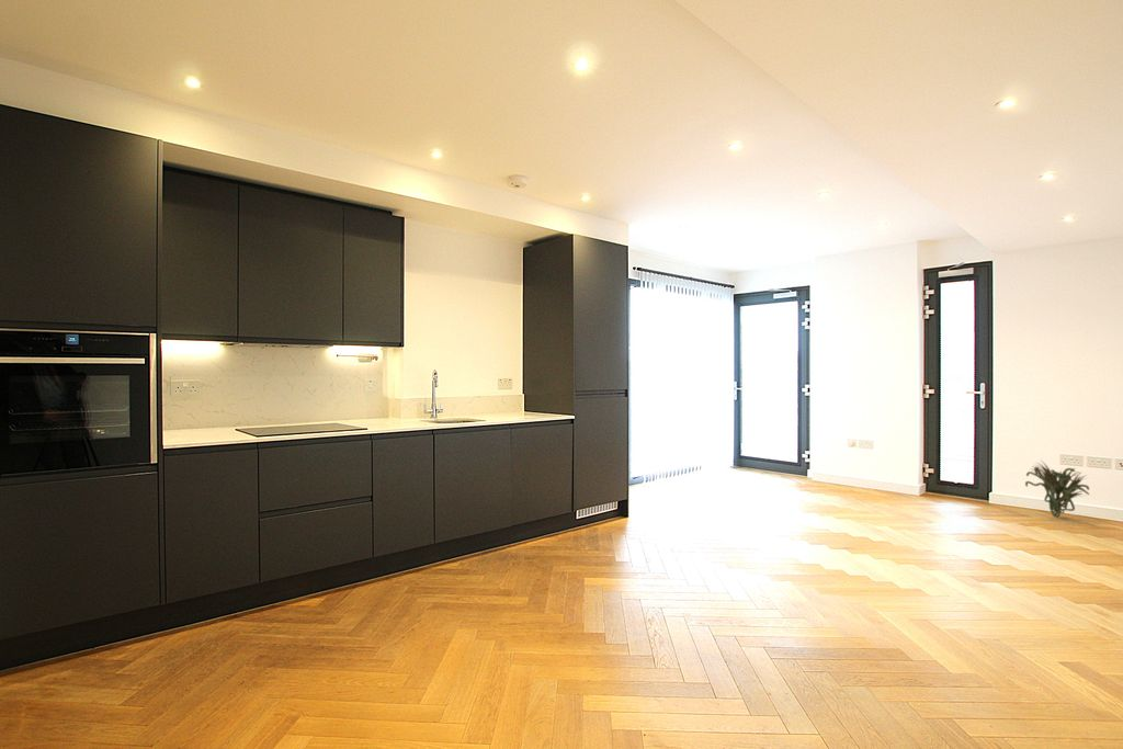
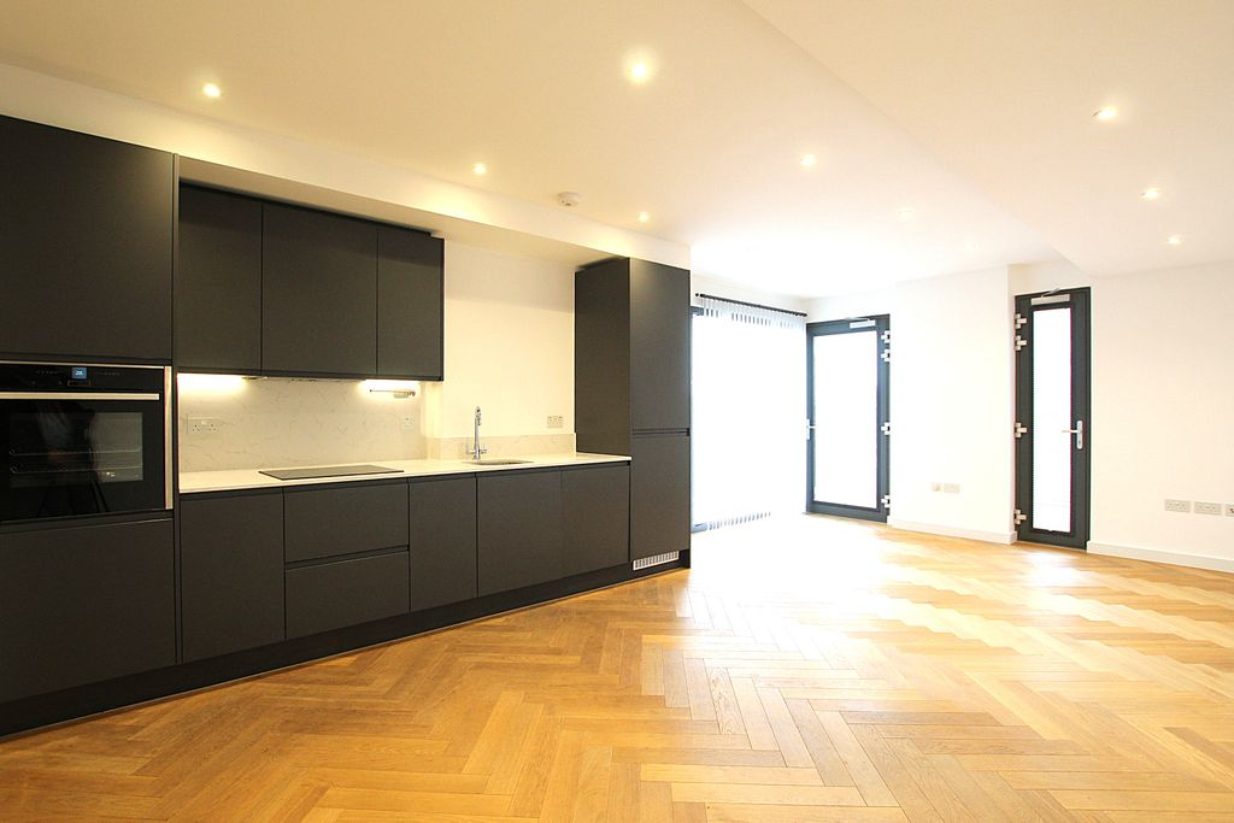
- decorative plant (1056, 489)
